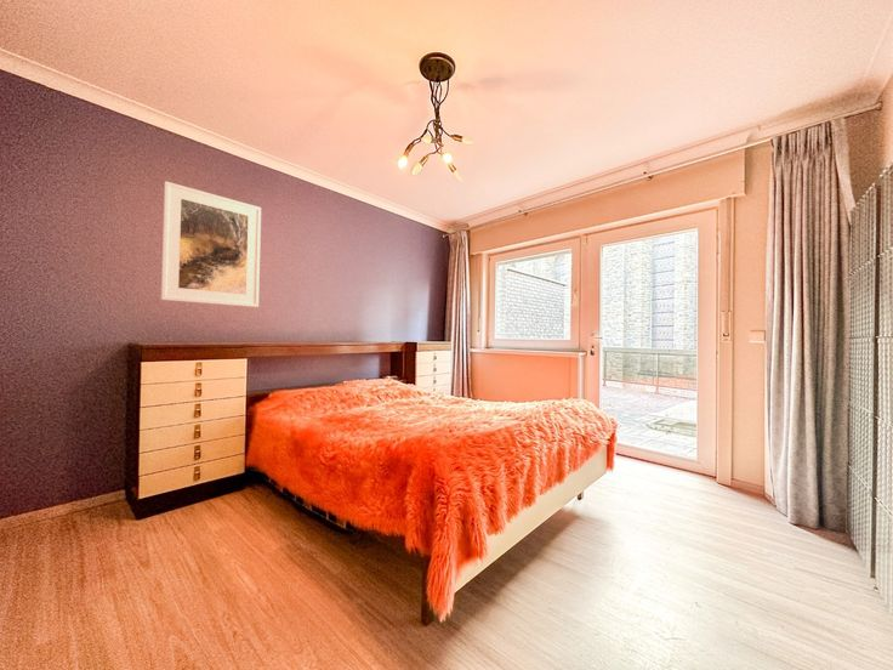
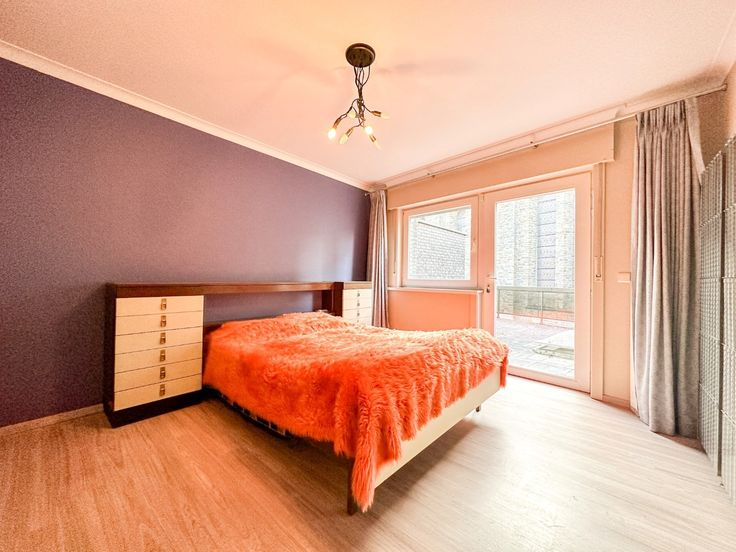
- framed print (215, 249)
